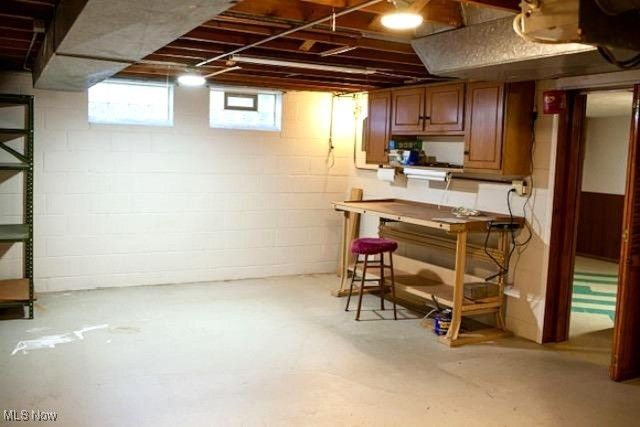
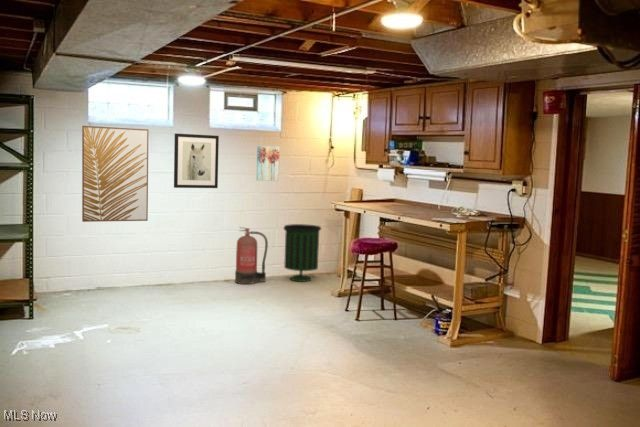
+ wall art (268, 163)
+ wall art (196, 161)
+ trash can (301, 253)
+ wall art (115, 174)
+ fire extinguisher (251, 254)
